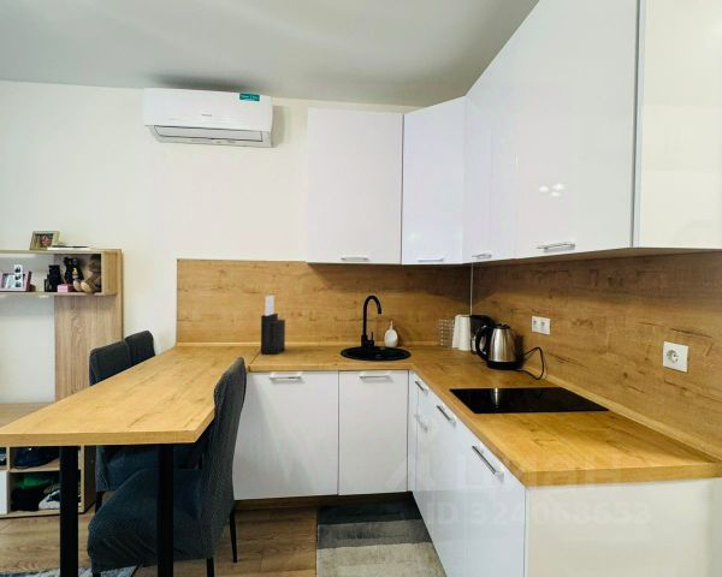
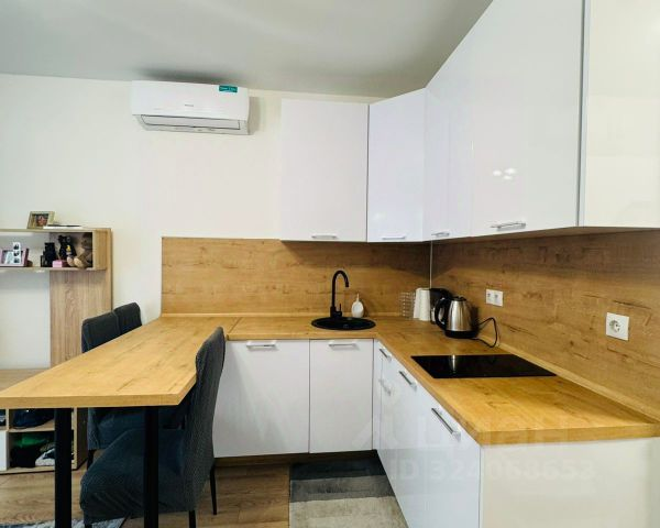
- knife block (274, 323)
